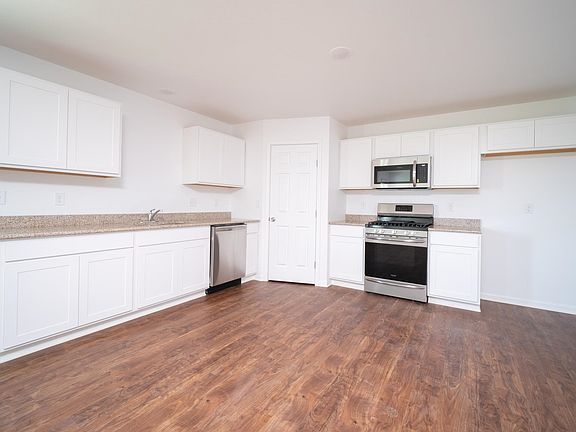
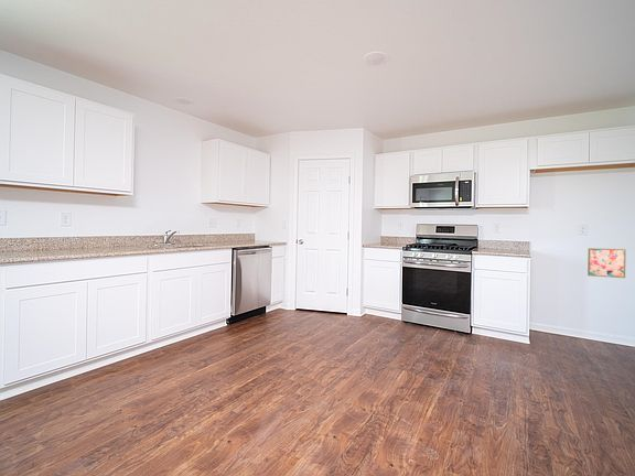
+ wall art (605, 262)
